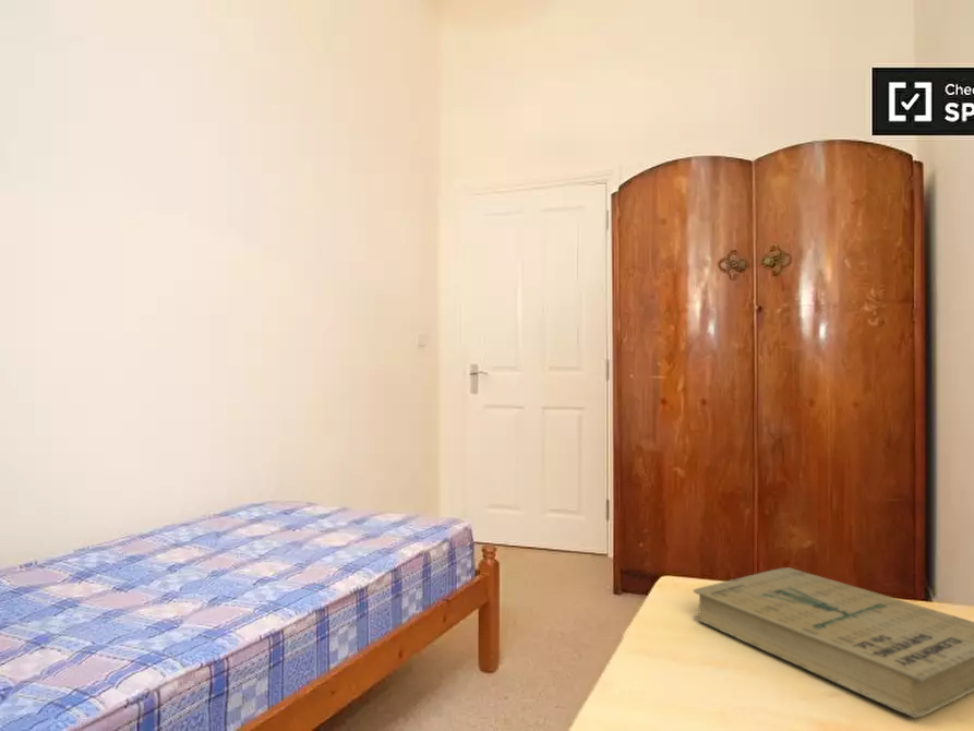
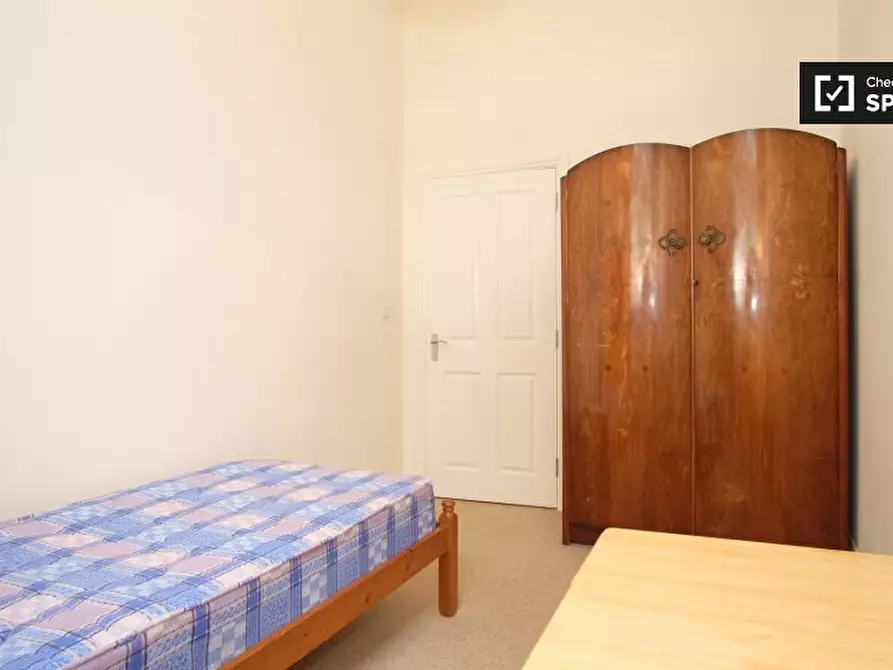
- book (840, 625)
